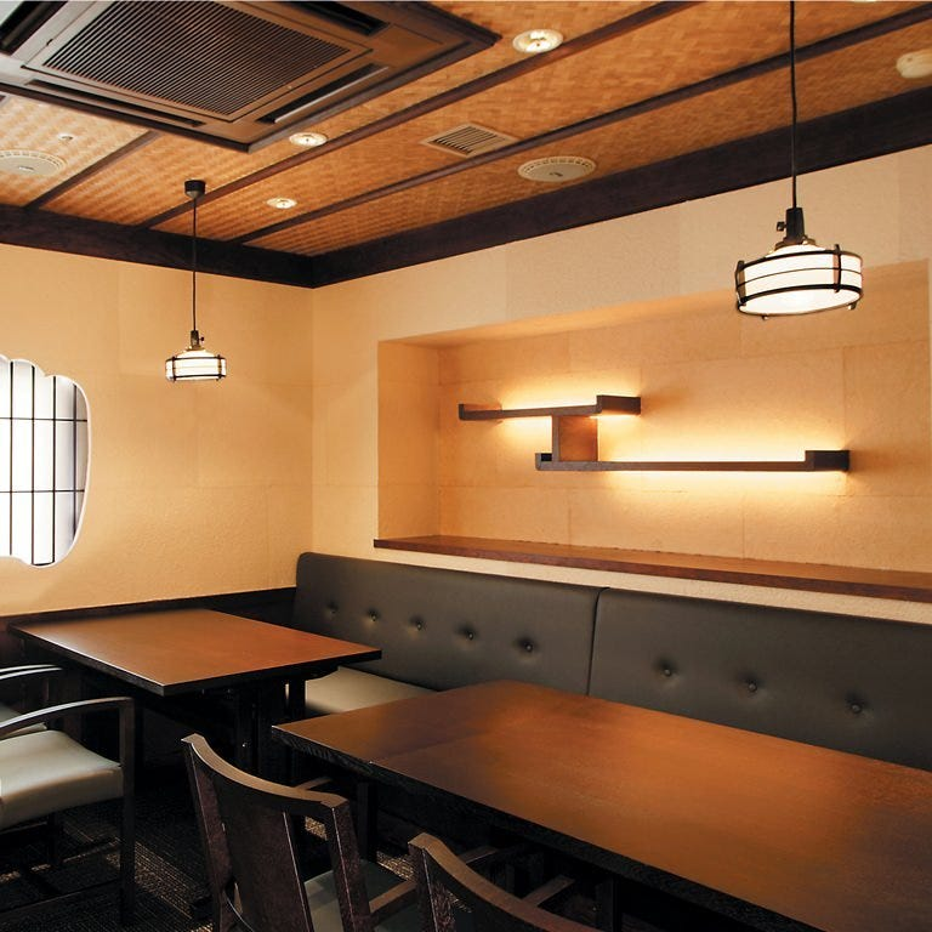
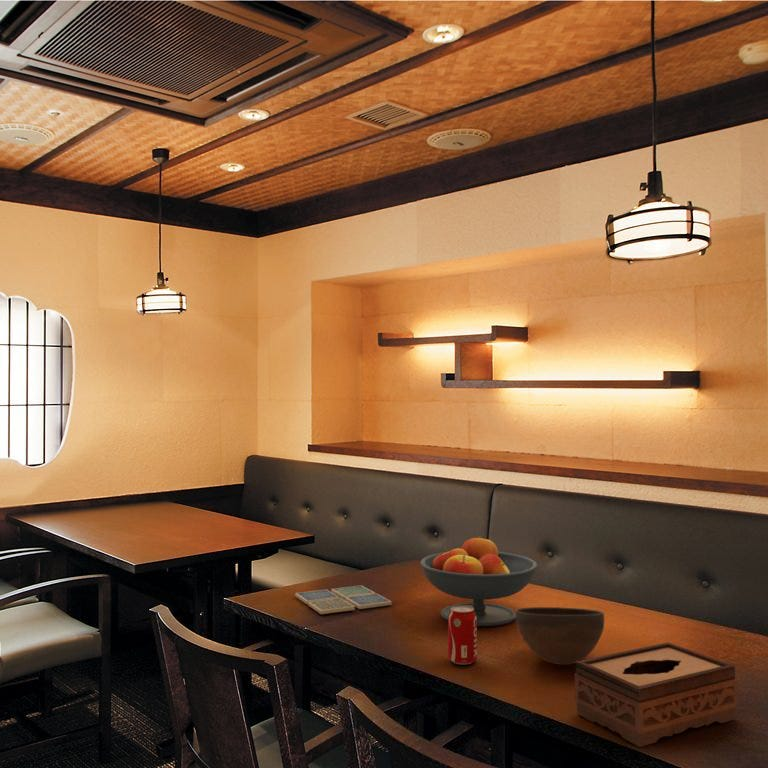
+ drink coaster (342, 598)
+ beverage can (462, 634)
+ fruit bowl (478, 579)
+ tissue box (655, 690)
+ bowl (559, 632)
